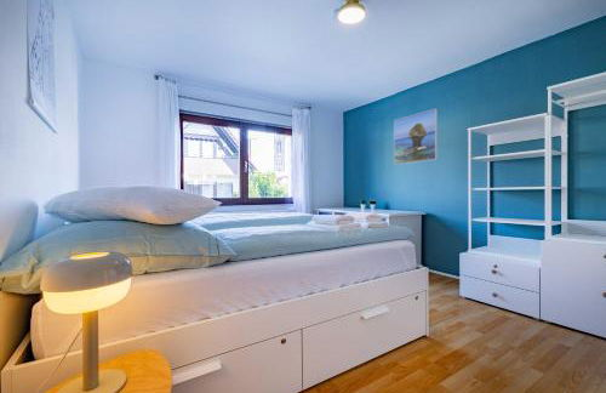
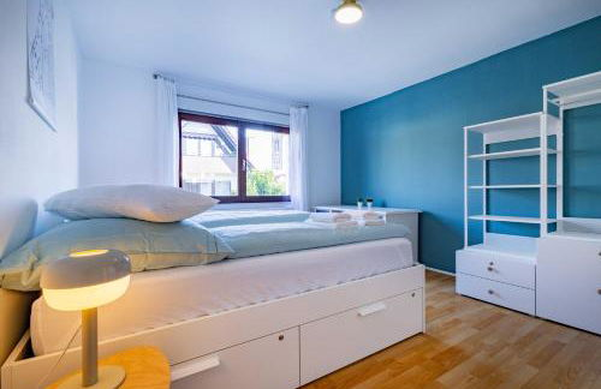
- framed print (413, 138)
